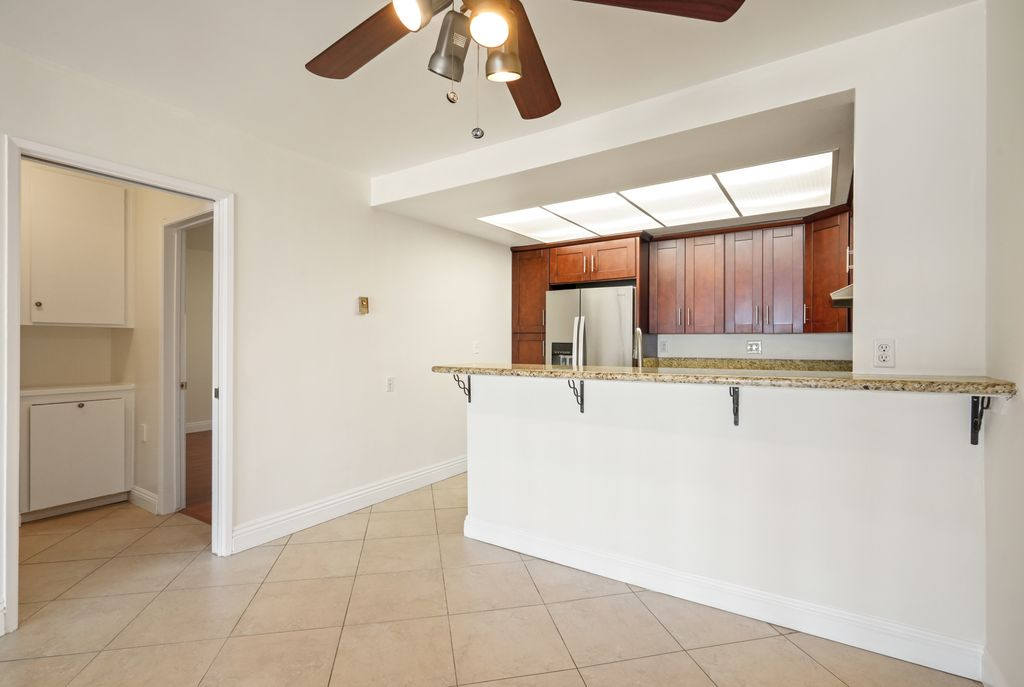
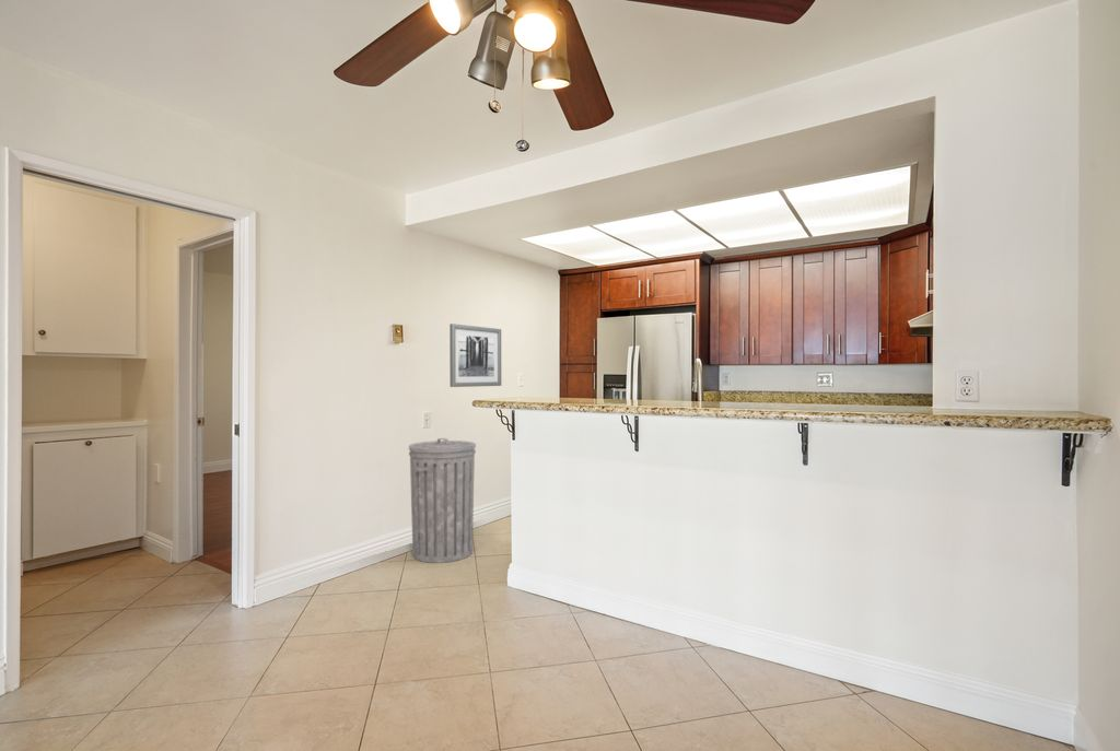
+ trash can (442, 495)
+ wall art (477, 356)
